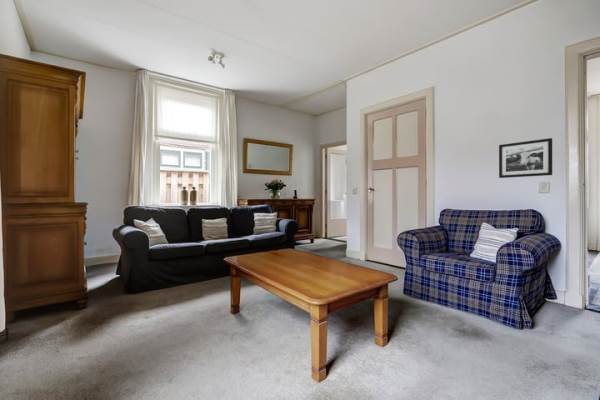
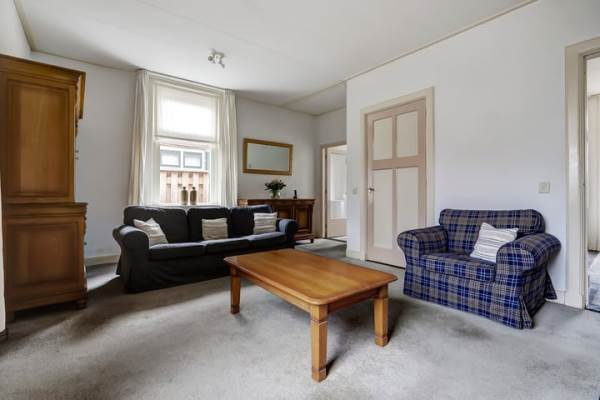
- picture frame (524, 159)
